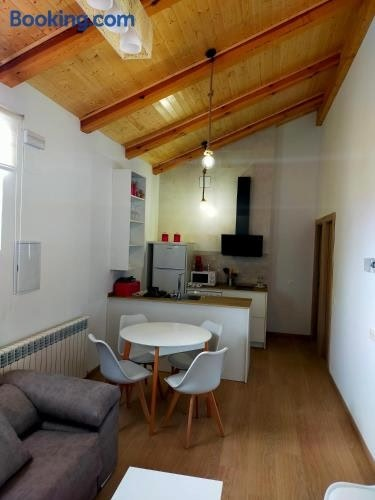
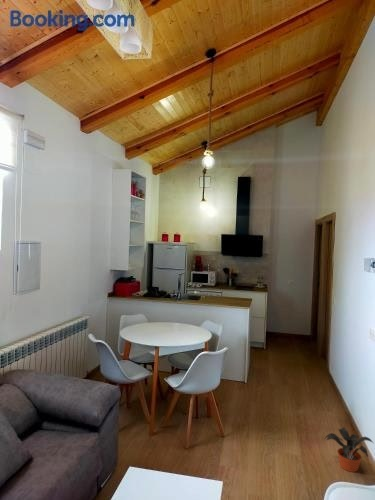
+ potted plant (347, 449)
